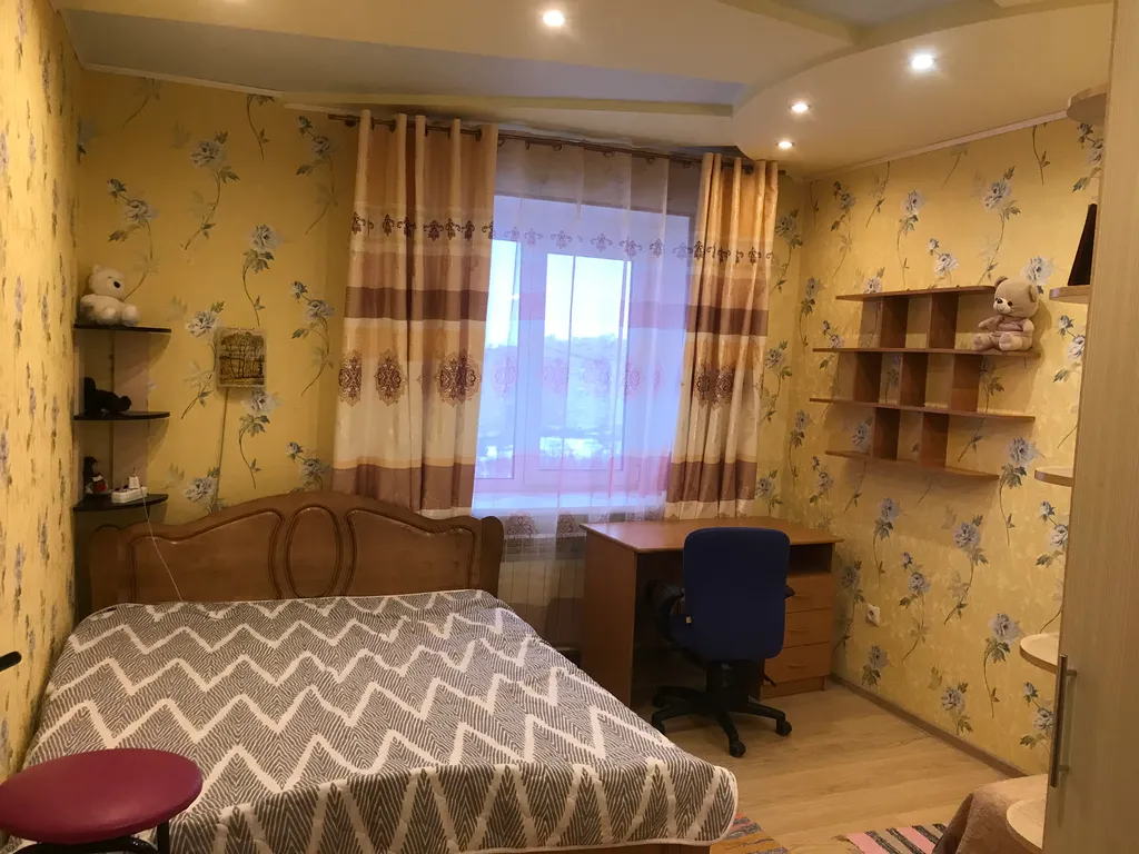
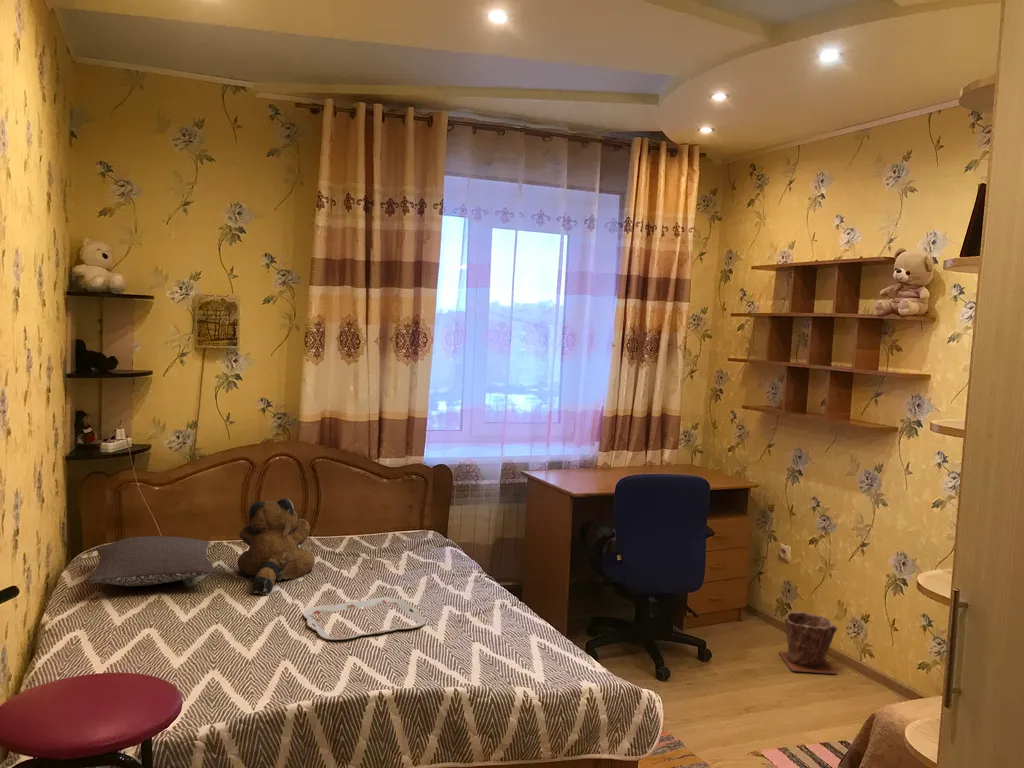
+ pillow (153, 559)
+ serving tray (360, 607)
+ plant pot (809, 640)
+ teddy bear (277, 541)
